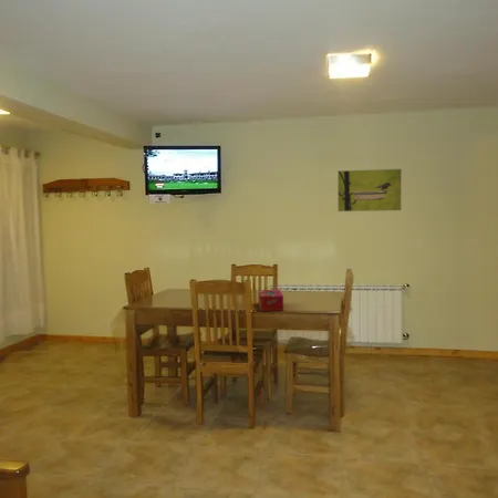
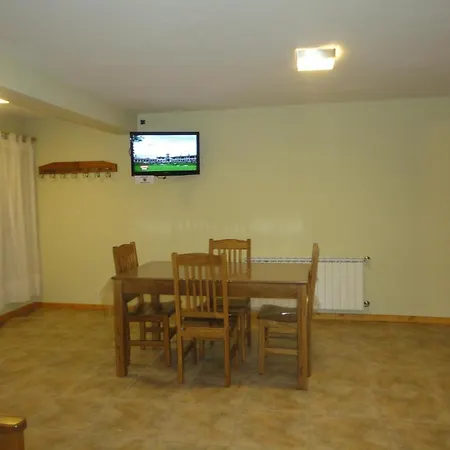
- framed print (369, 190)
- tissue box (270, 300)
